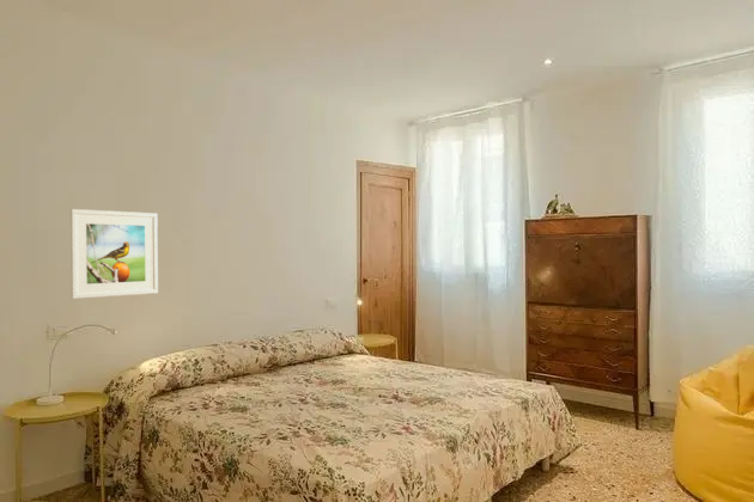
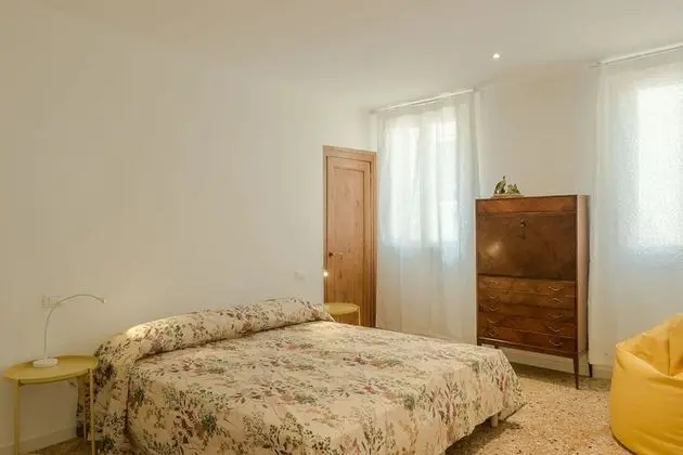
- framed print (116, 253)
